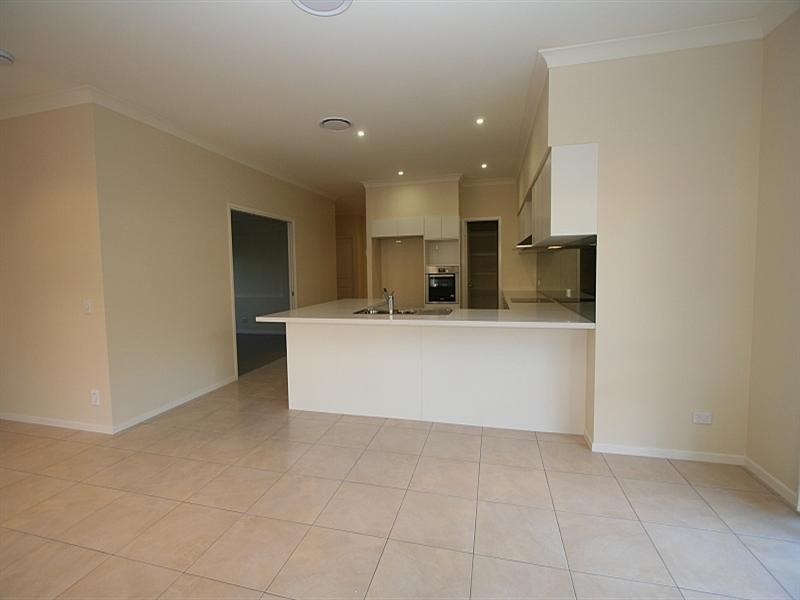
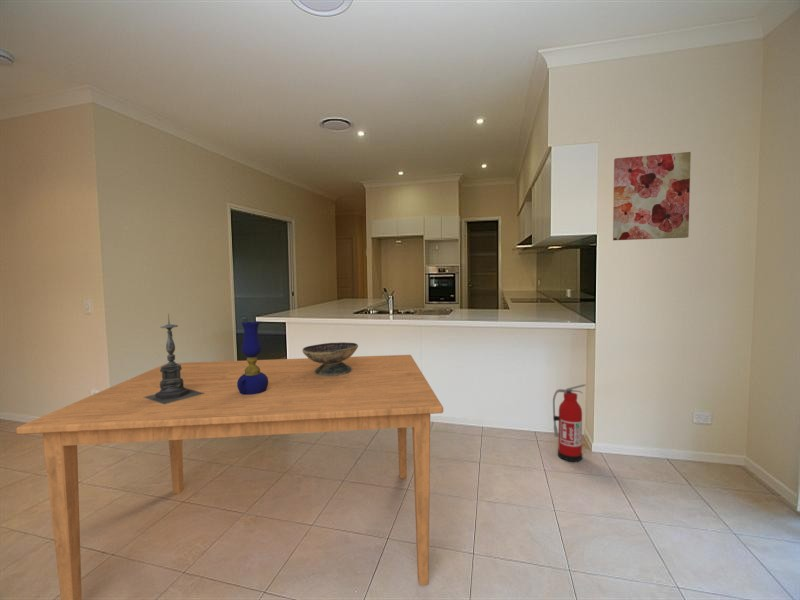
+ dining table (273, 434)
+ decorative bowl (330, 357)
+ fire extinguisher (568, 420)
+ wall art (650, 197)
+ candle holder (172, 354)
+ oil lamp (249, 357)
